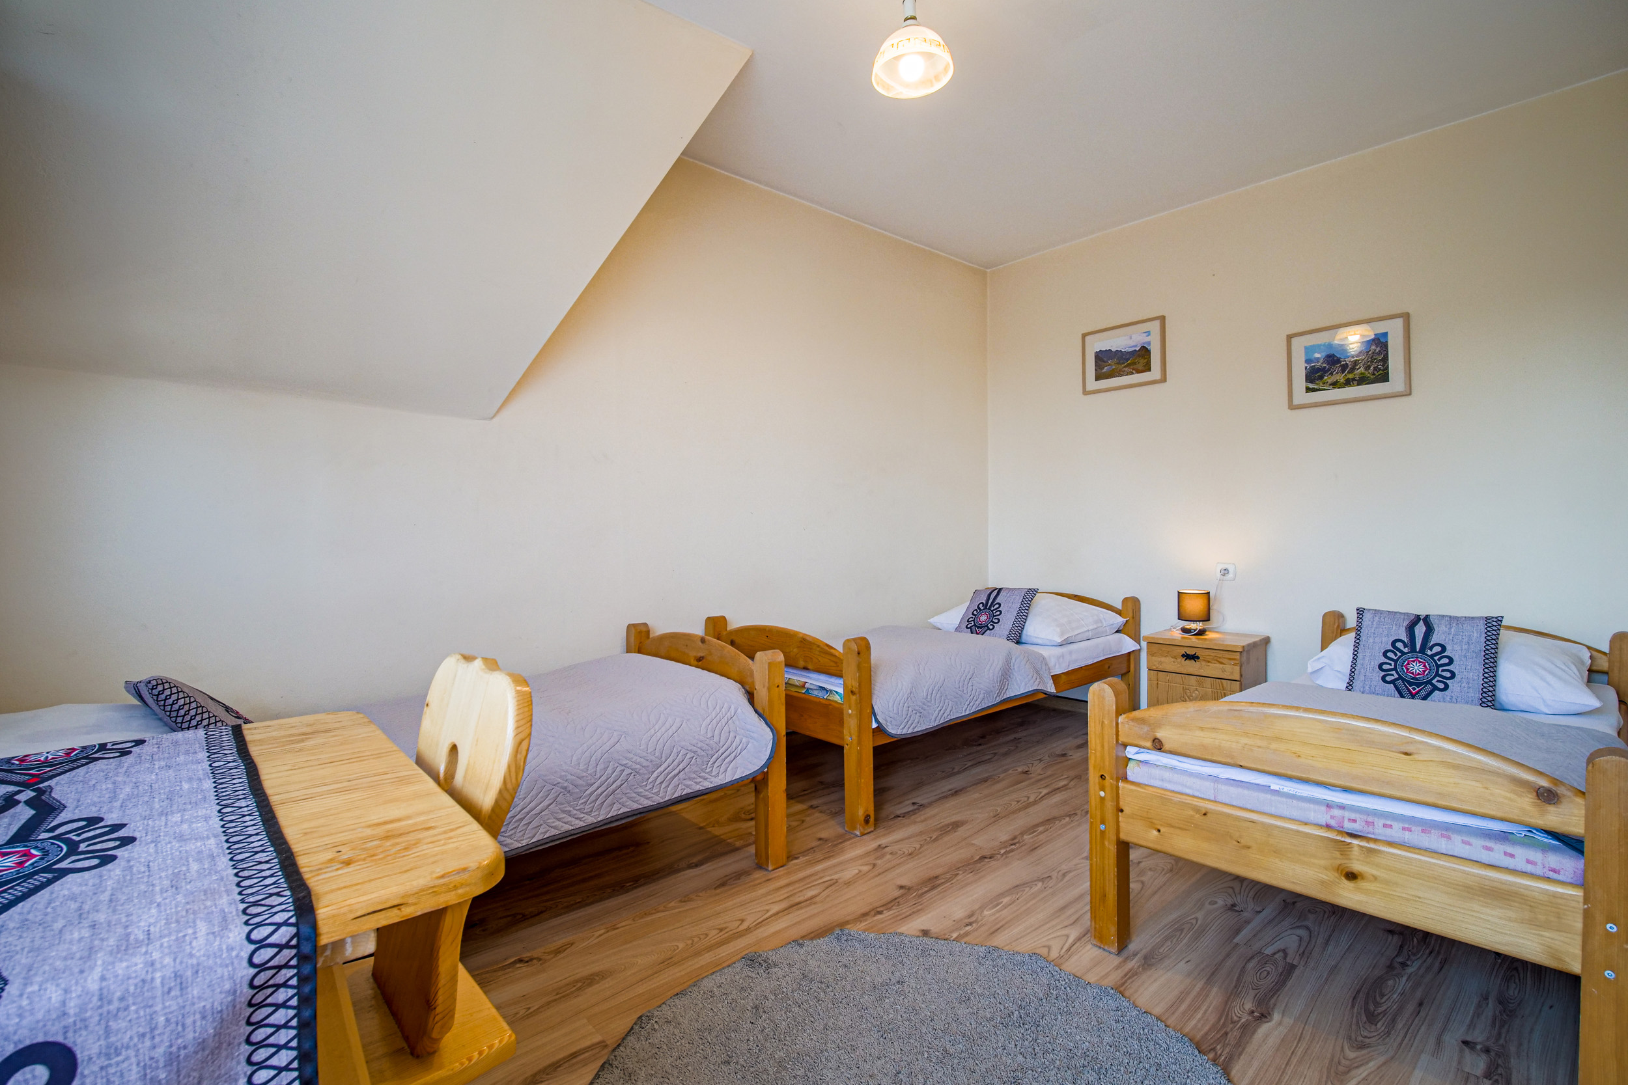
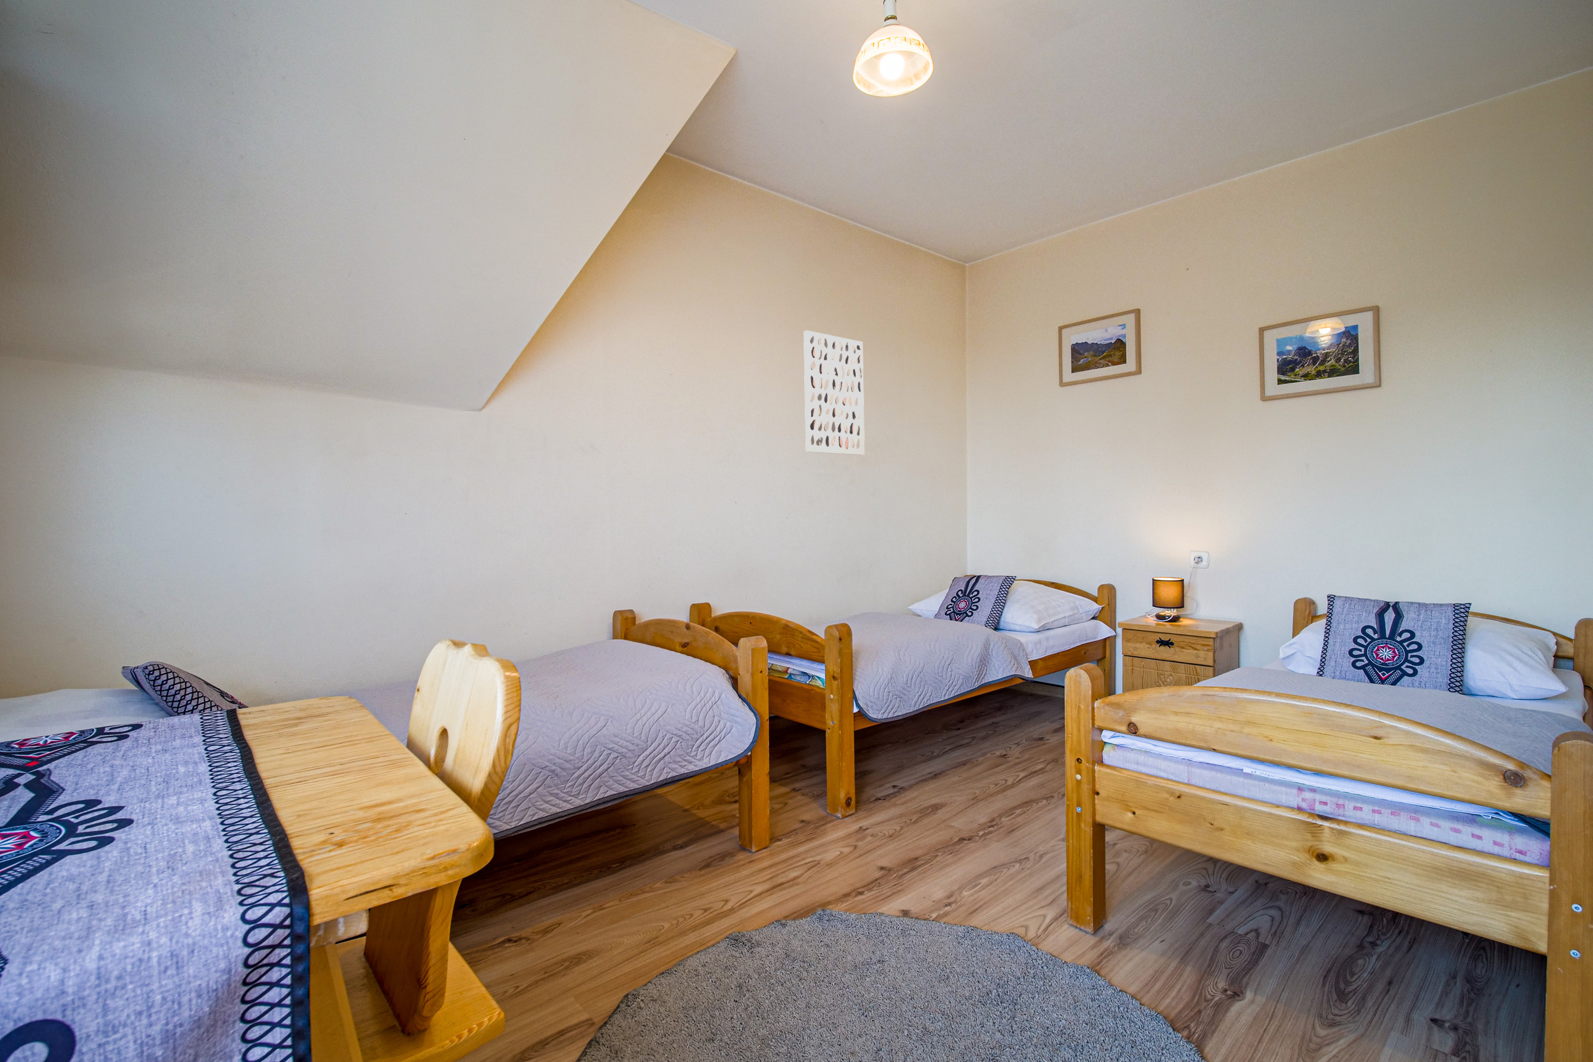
+ wall art (834, 395)
